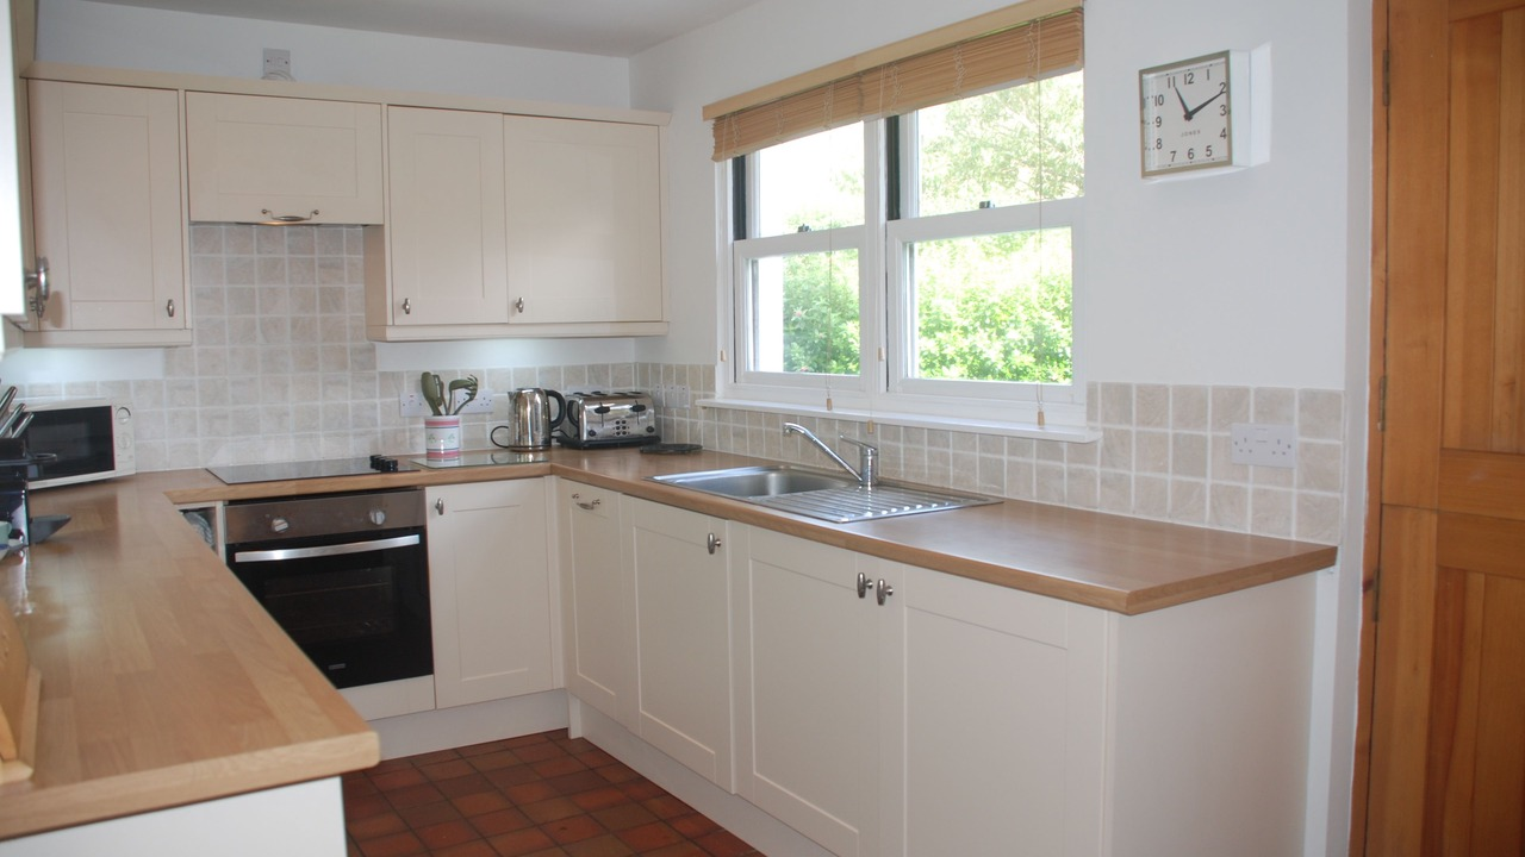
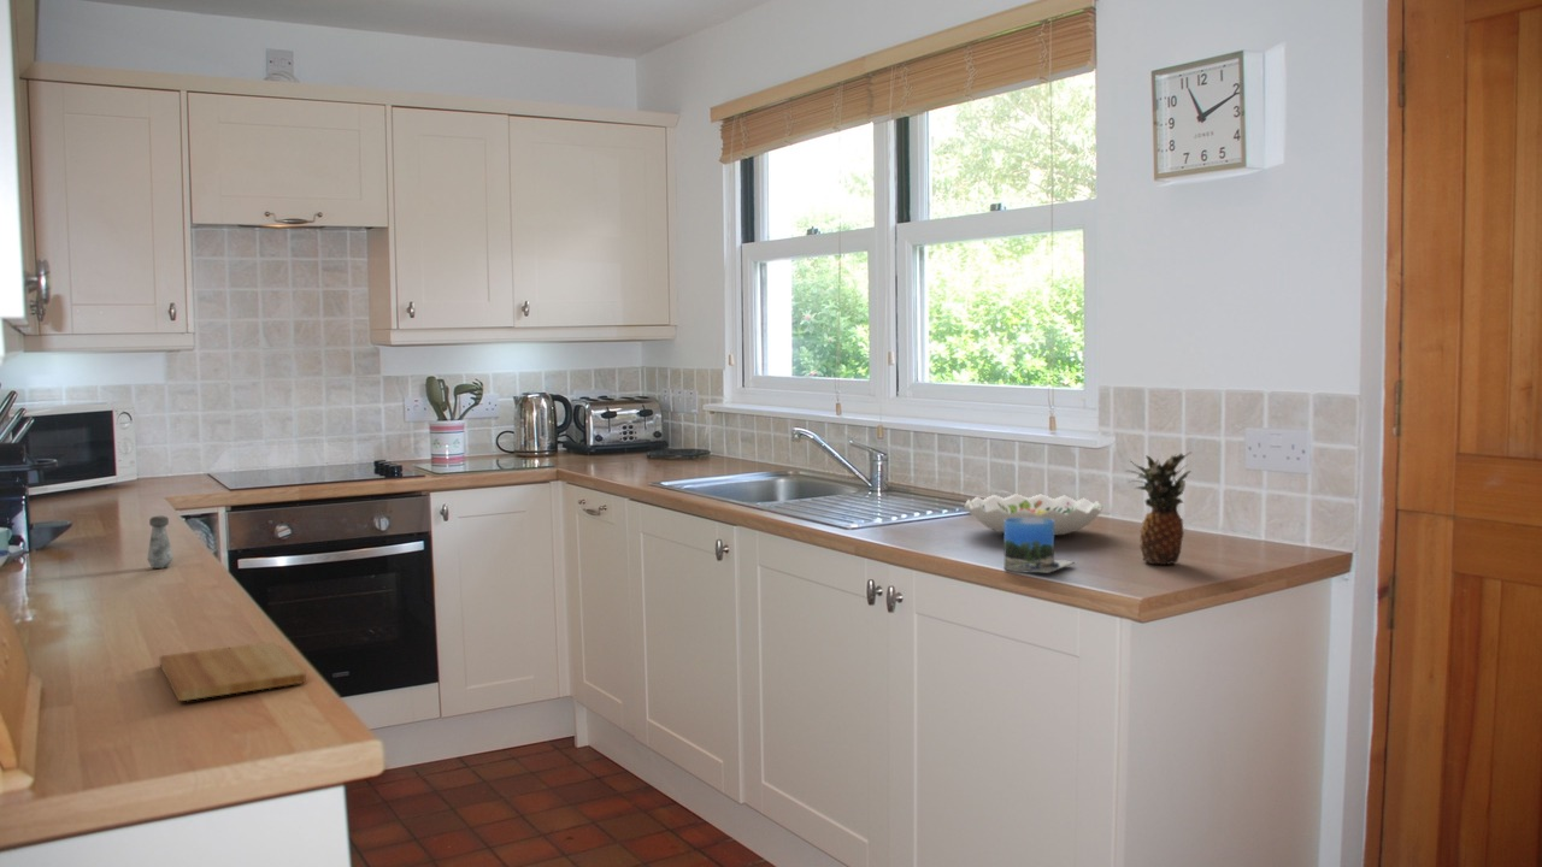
+ fruit (1158, 506)
+ cutting board (230, 668)
+ decorative bowl (1032, 517)
+ salt shaker (159, 541)
+ mug (1034, 544)
